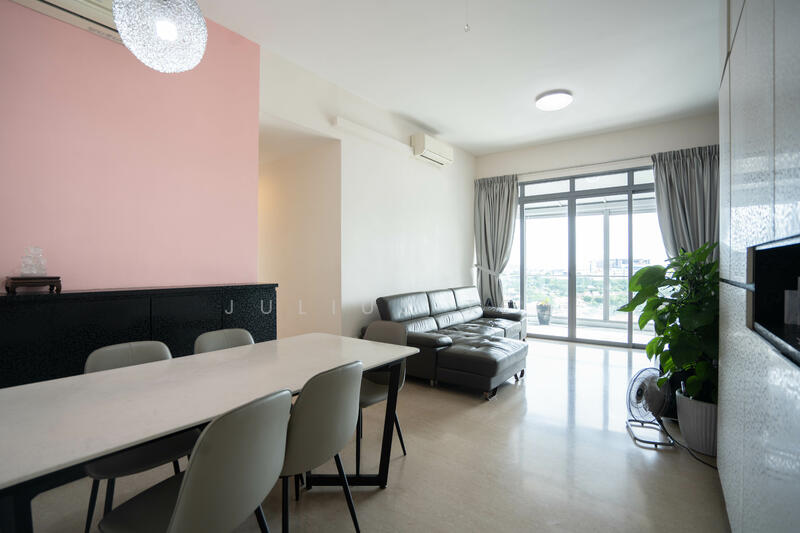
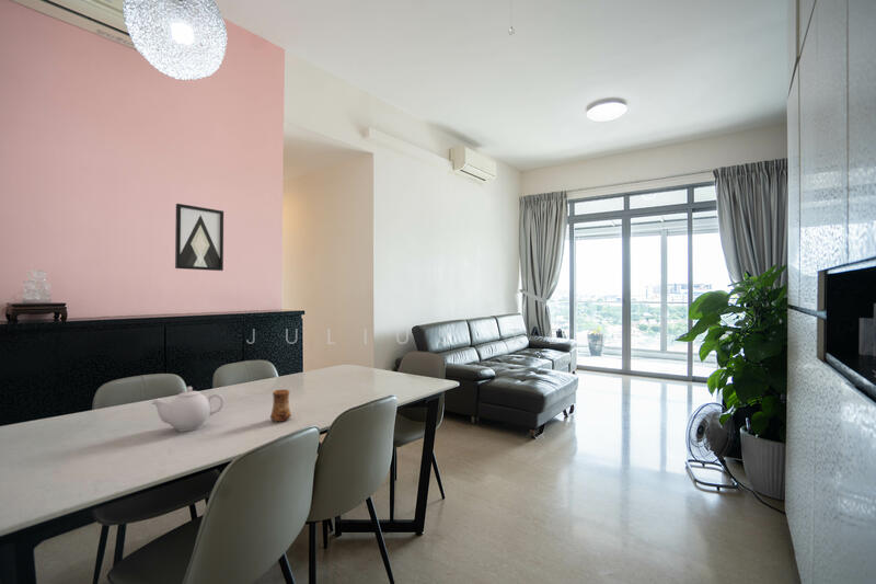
+ wall art (200, 238)
+ cup (280, 405)
+ teapot (188, 406)
